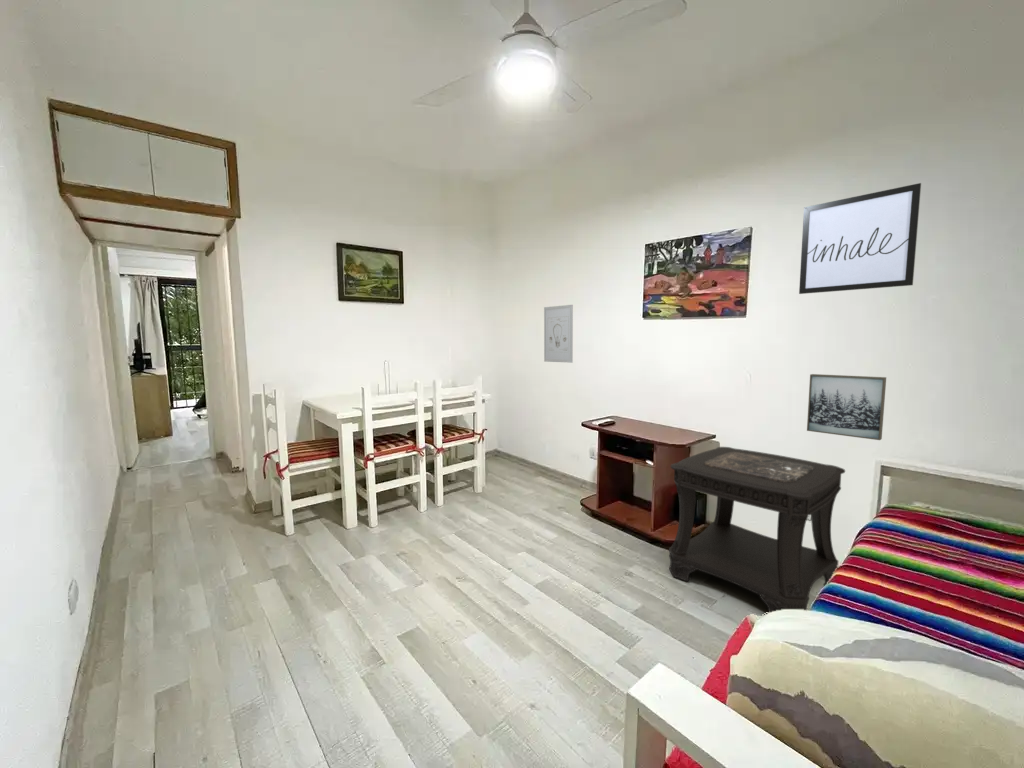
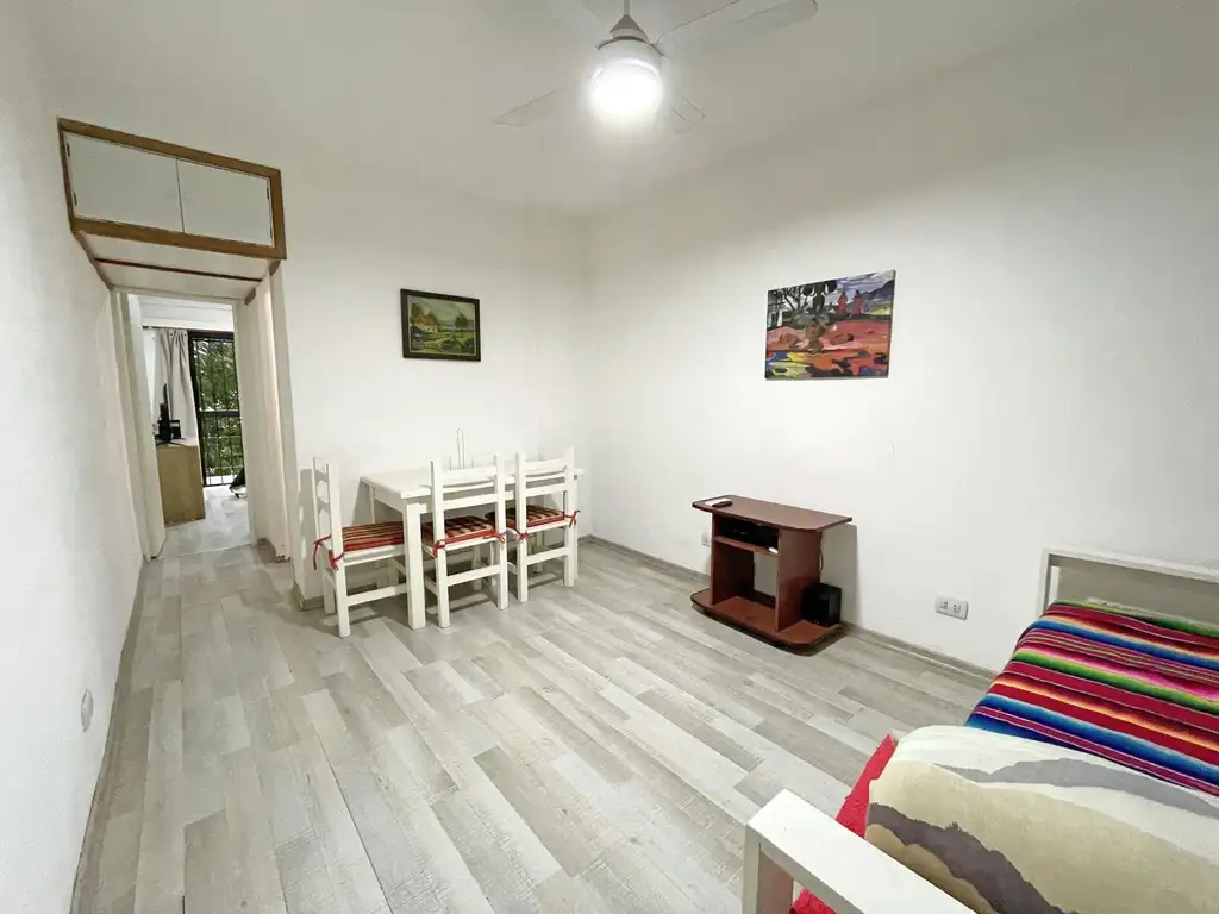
- wall art (557, 334)
- side table (749, 530)
- wall art (844, 405)
- wall art (854, 243)
